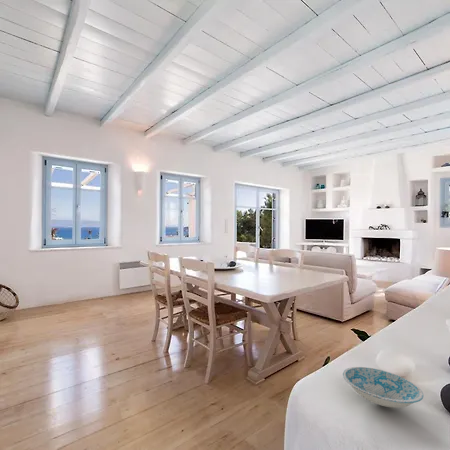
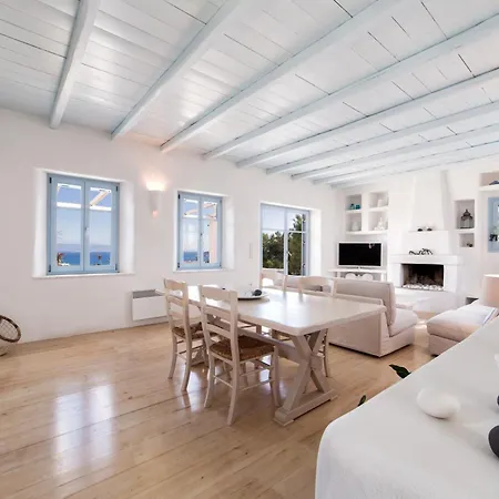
- ceramic bowl (380, 392)
